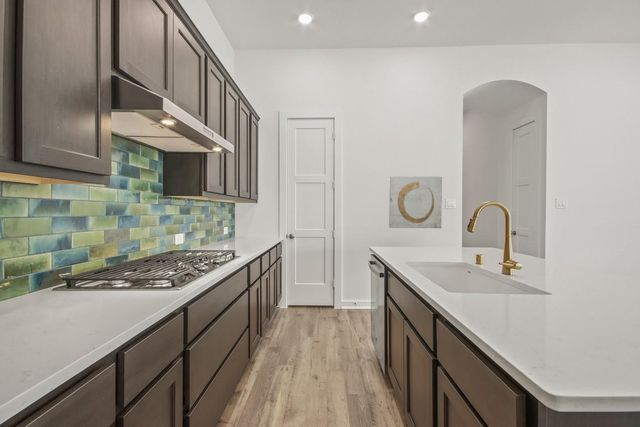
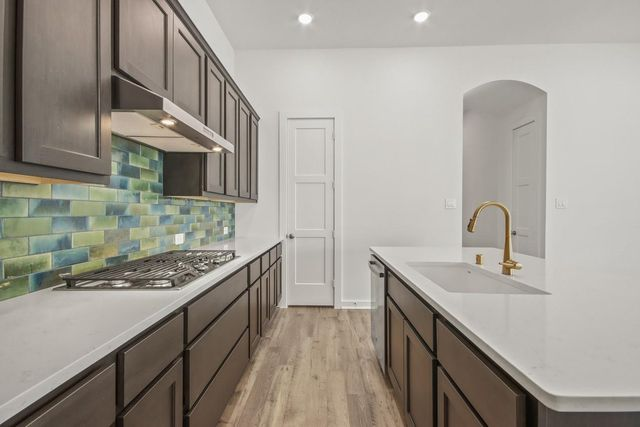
- wall art (415, 202)
